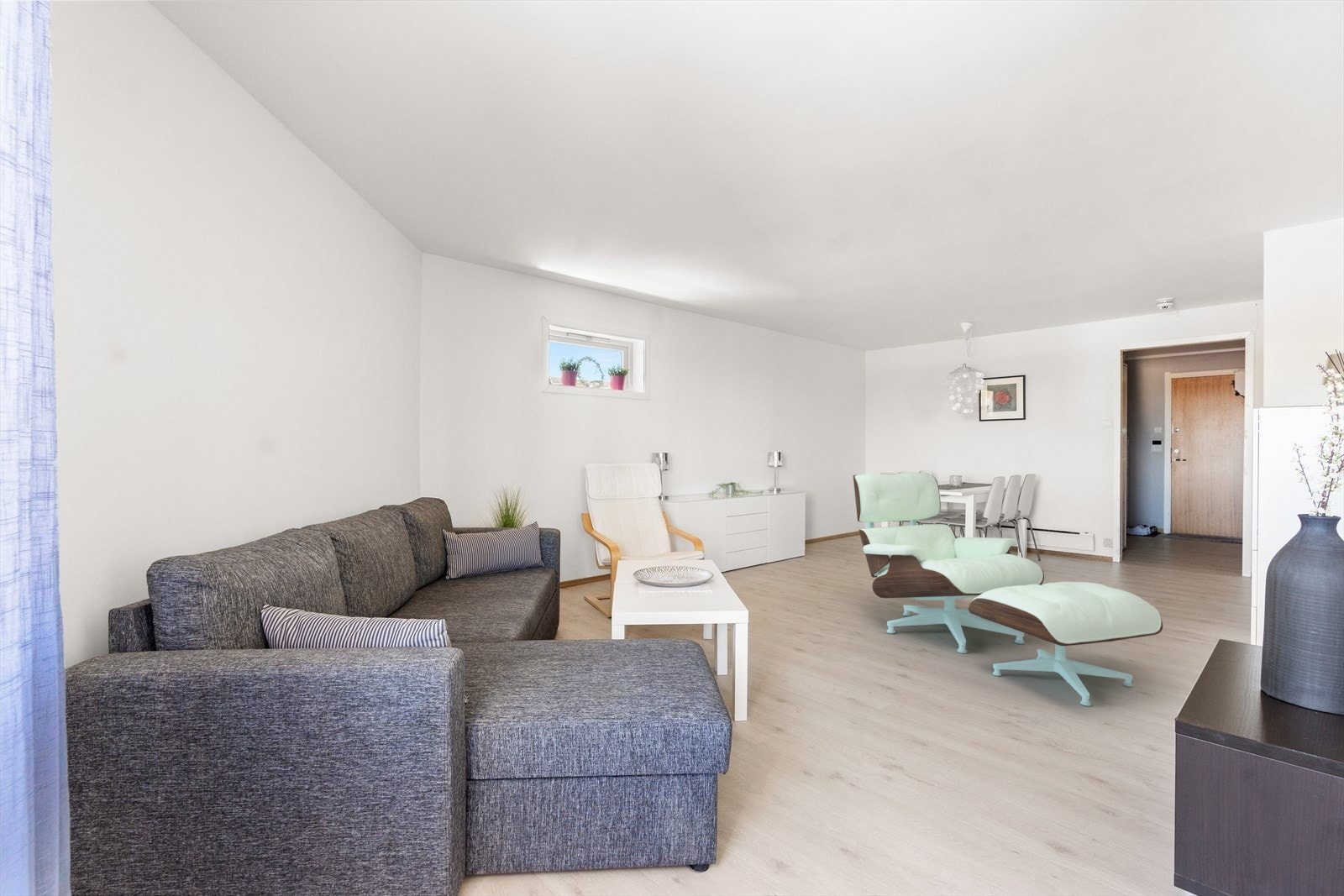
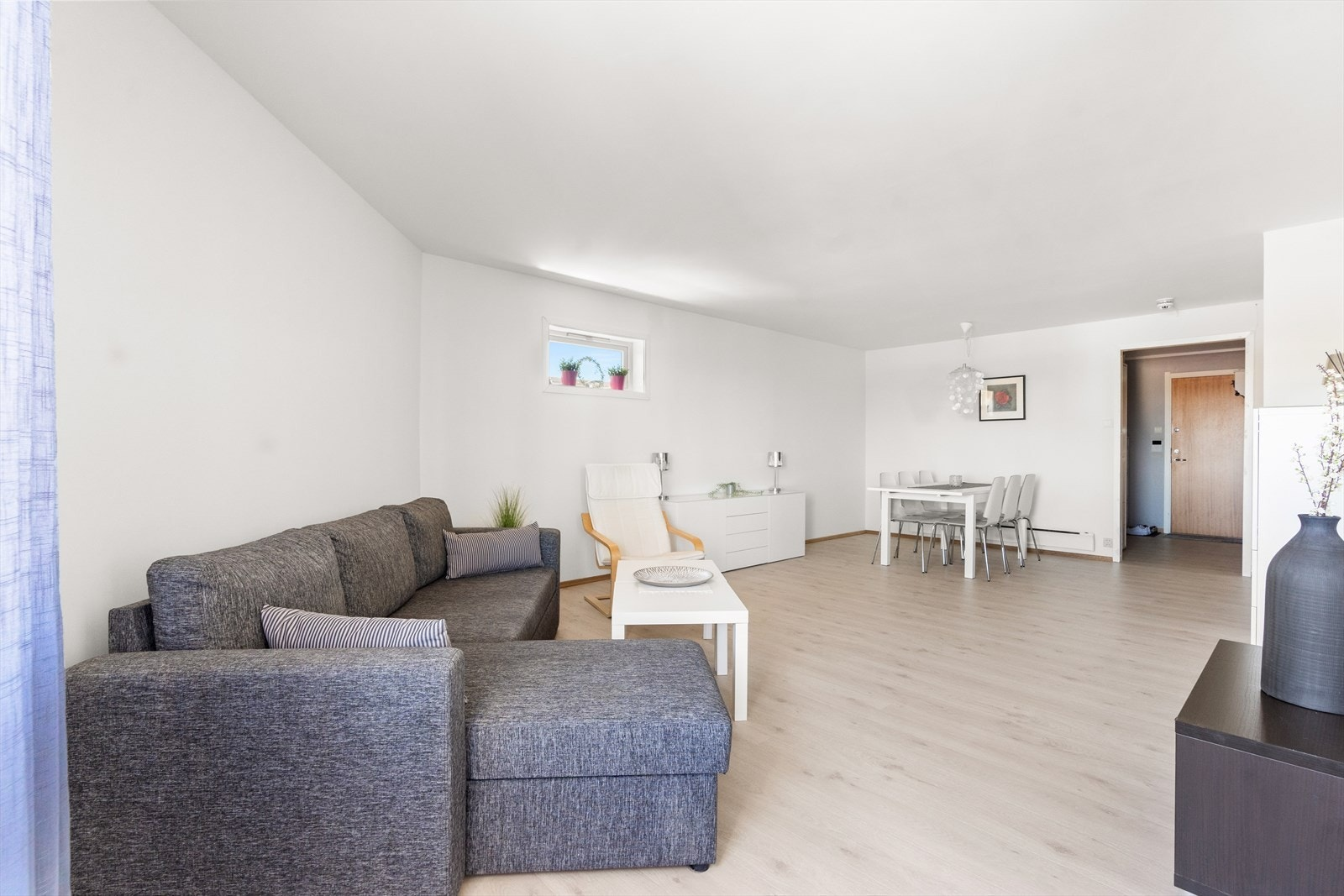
- lounge chair (983, 562)
